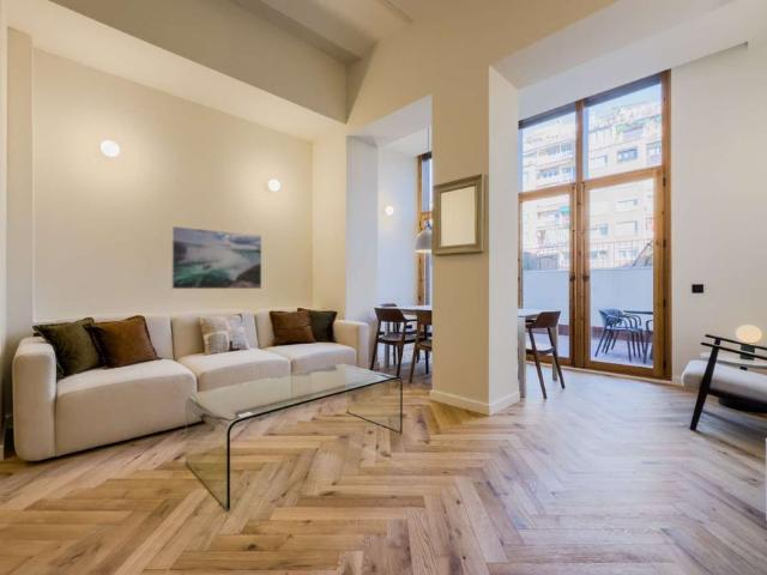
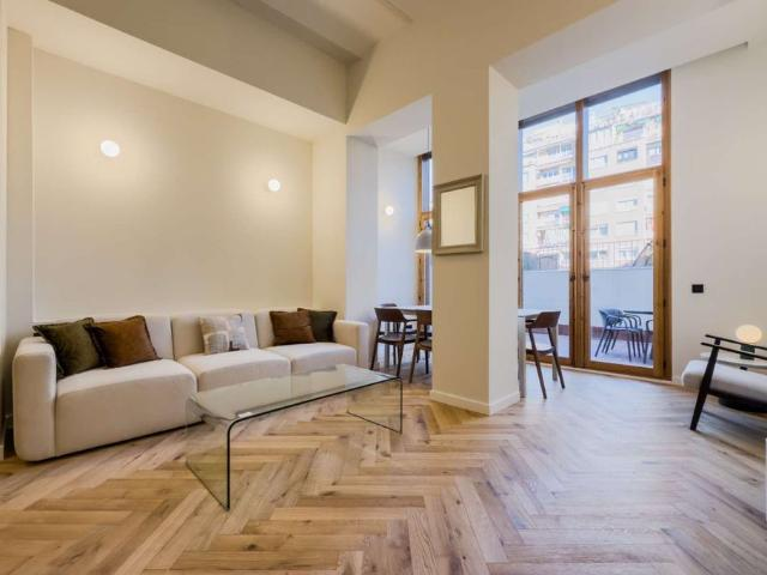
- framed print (219, 260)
